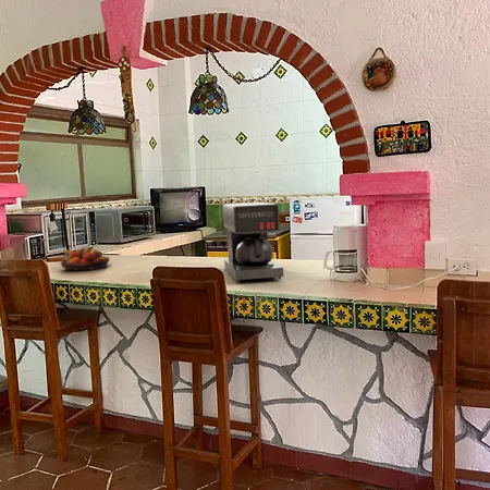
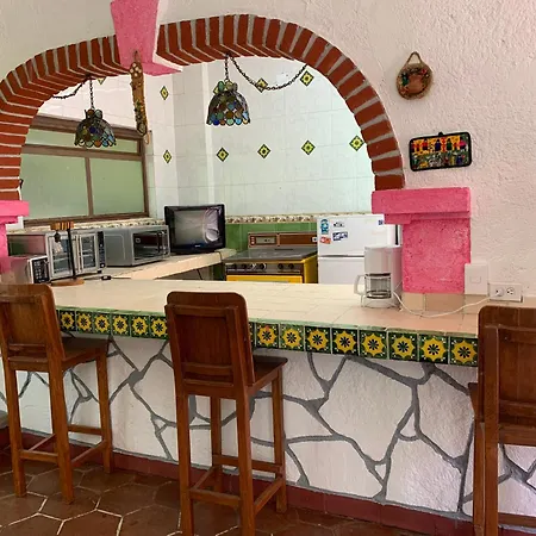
- coffee maker (250, 238)
- fruit bowl (84, 257)
